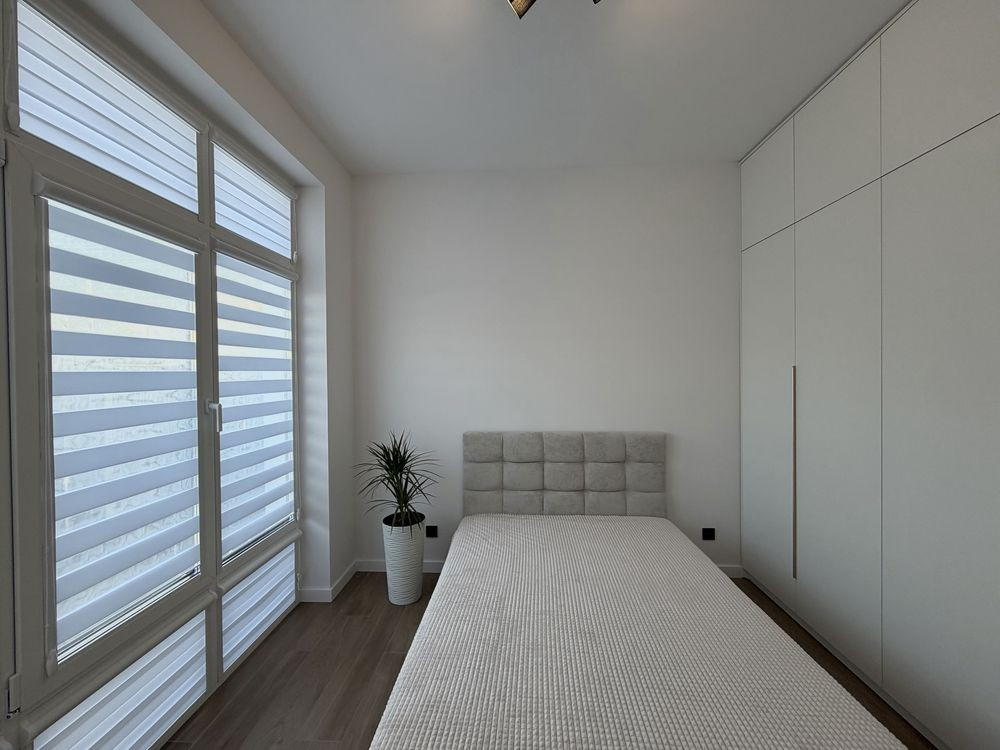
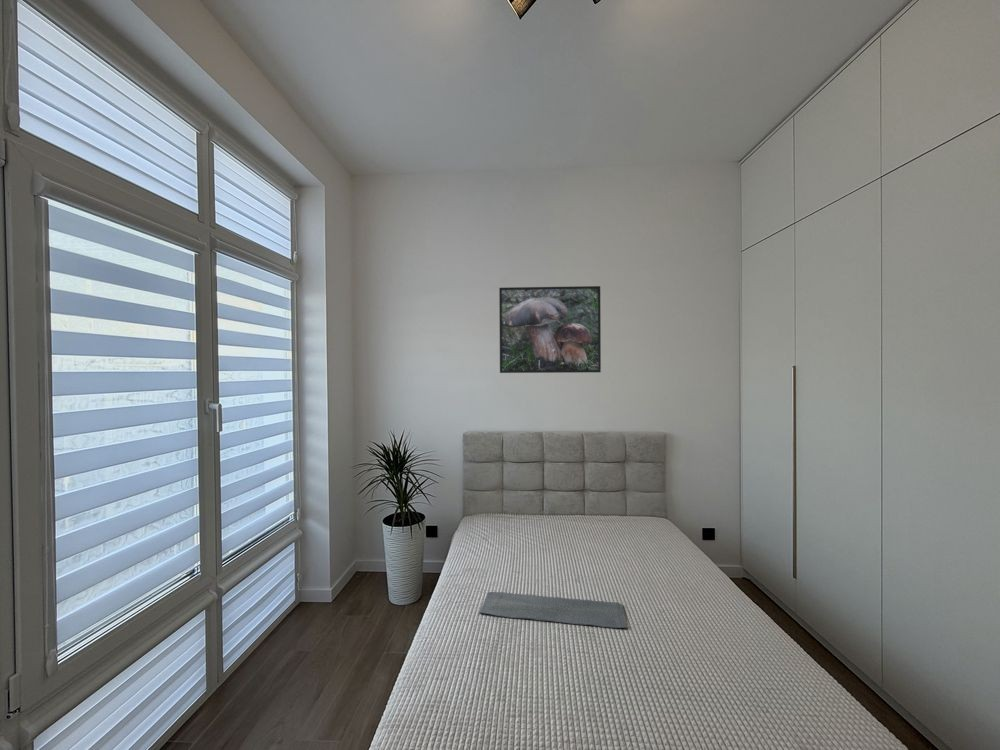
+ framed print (549, 329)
+ bath mat (552, 608)
